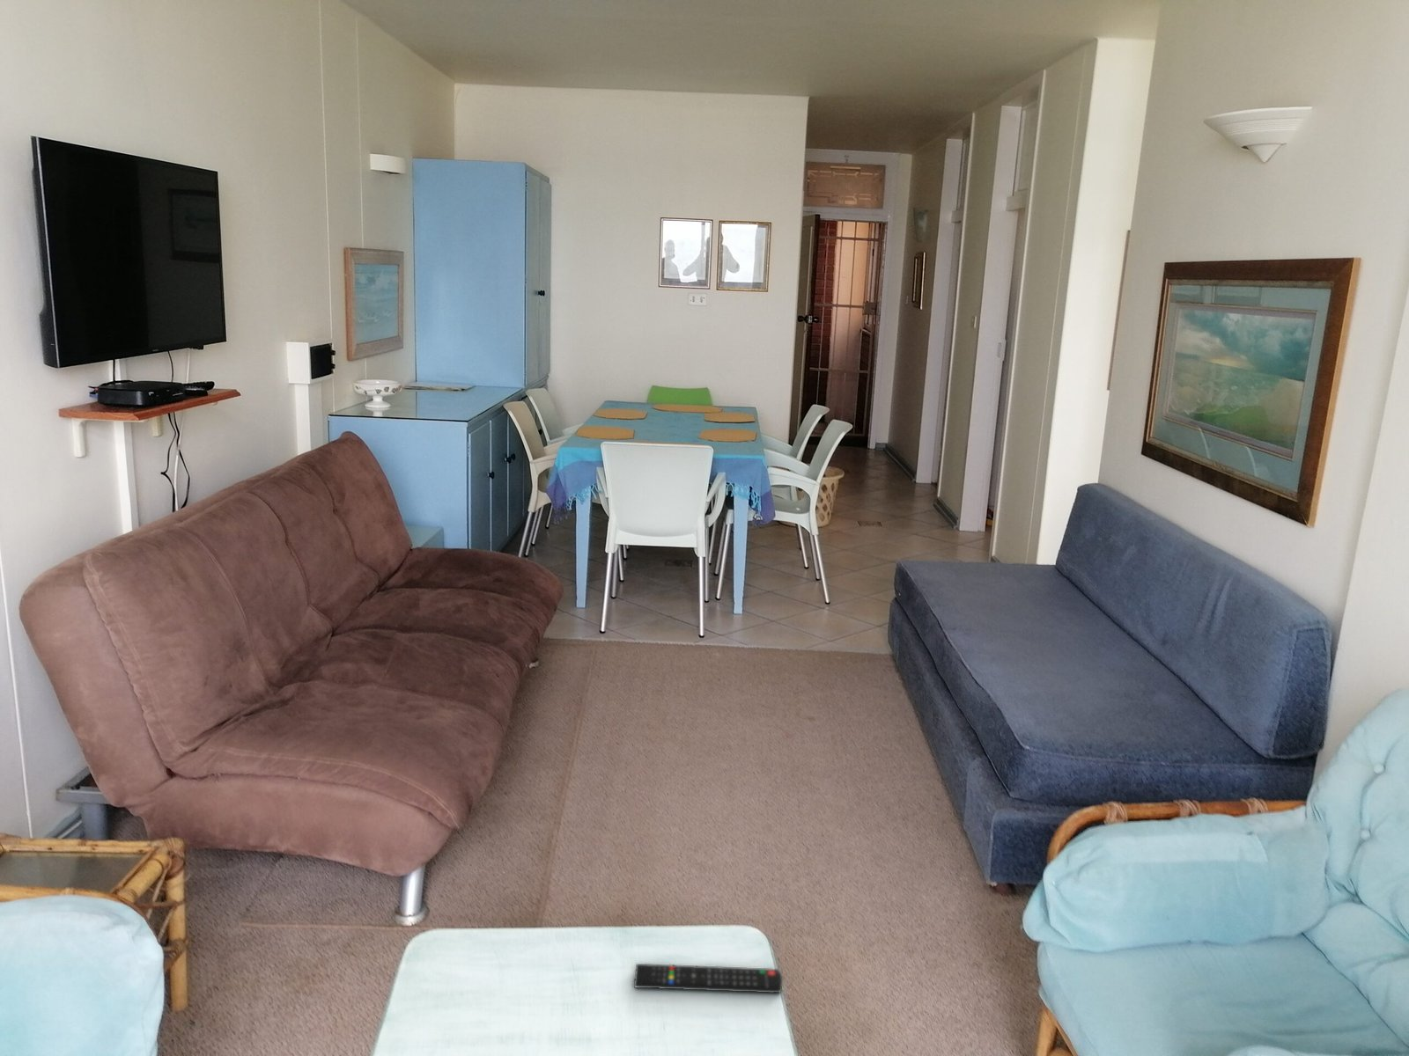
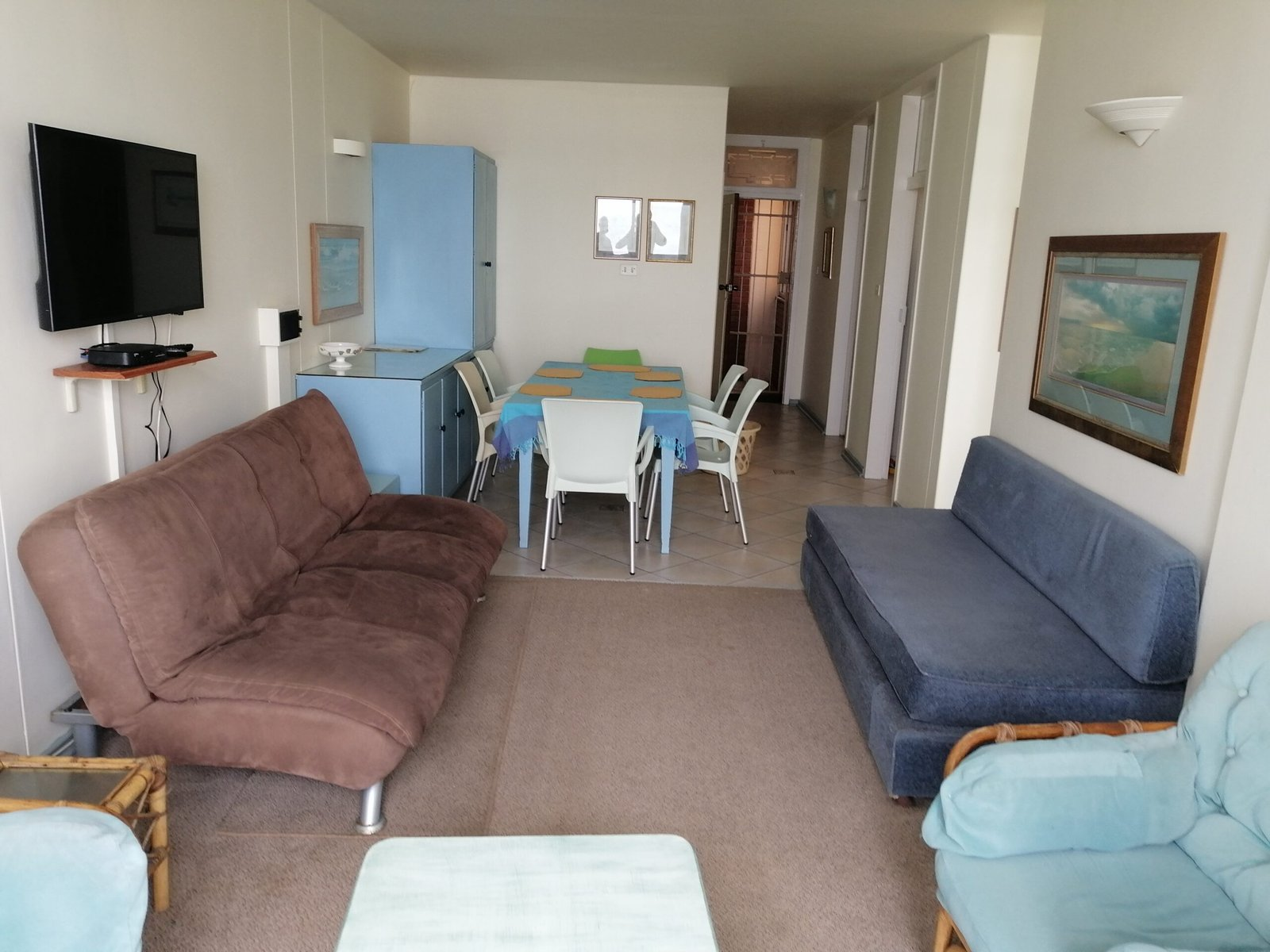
- remote control (708, 979)
